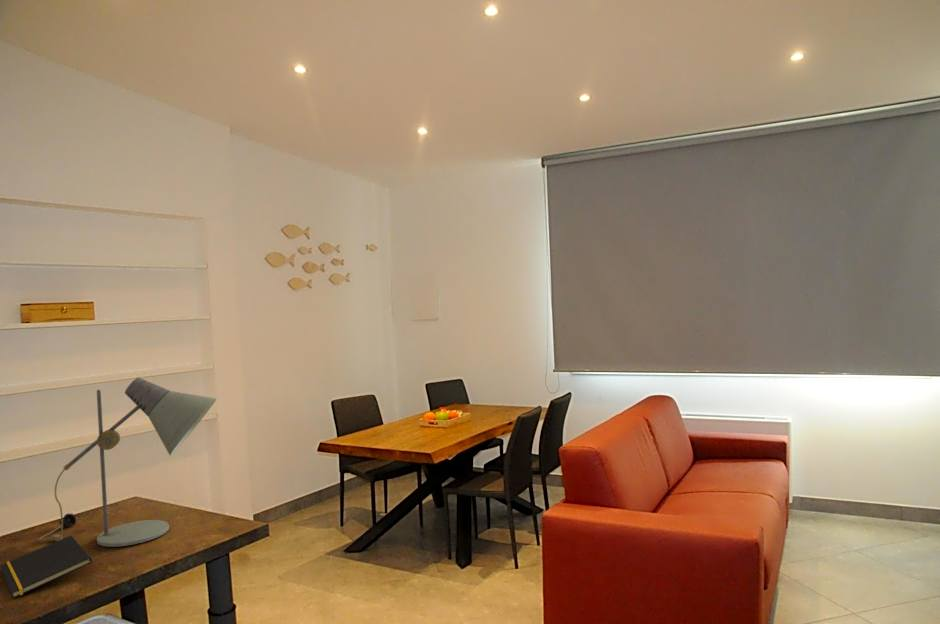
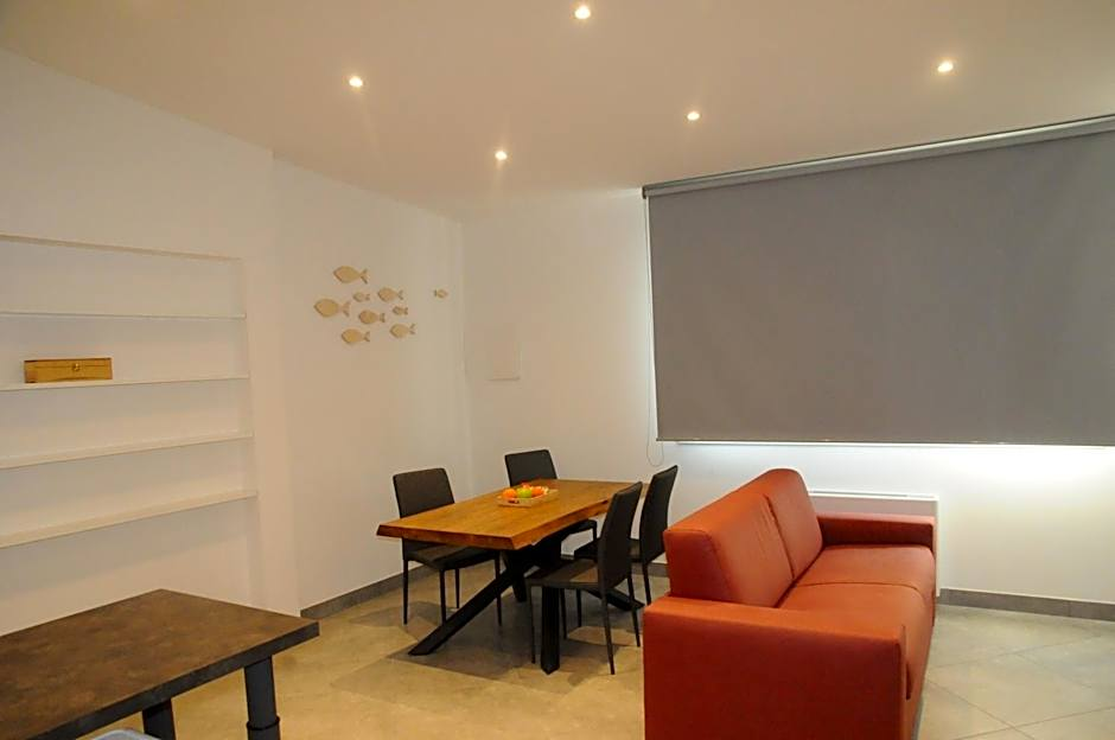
- desk lamp (118, 442)
- notepad (44, 564)
